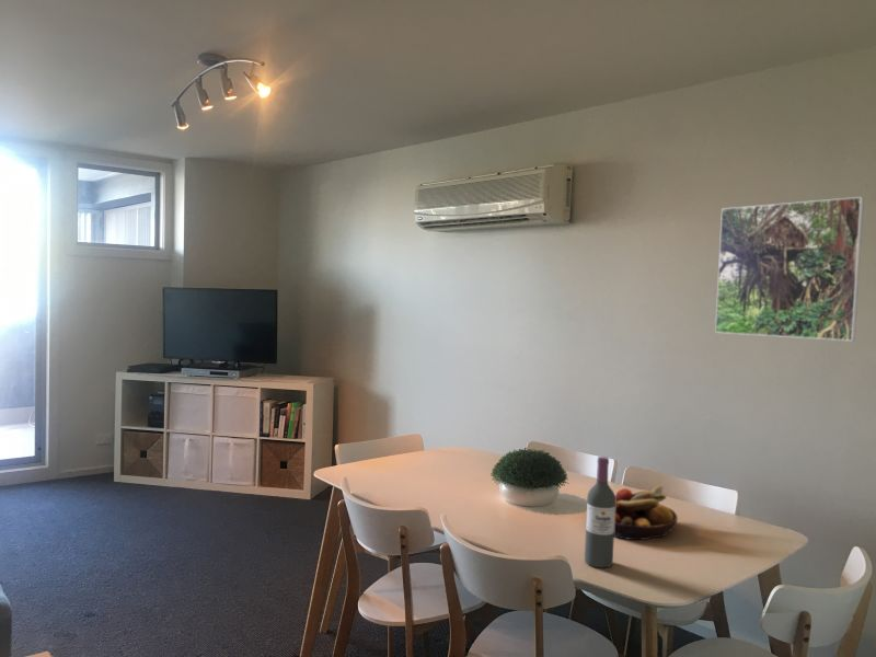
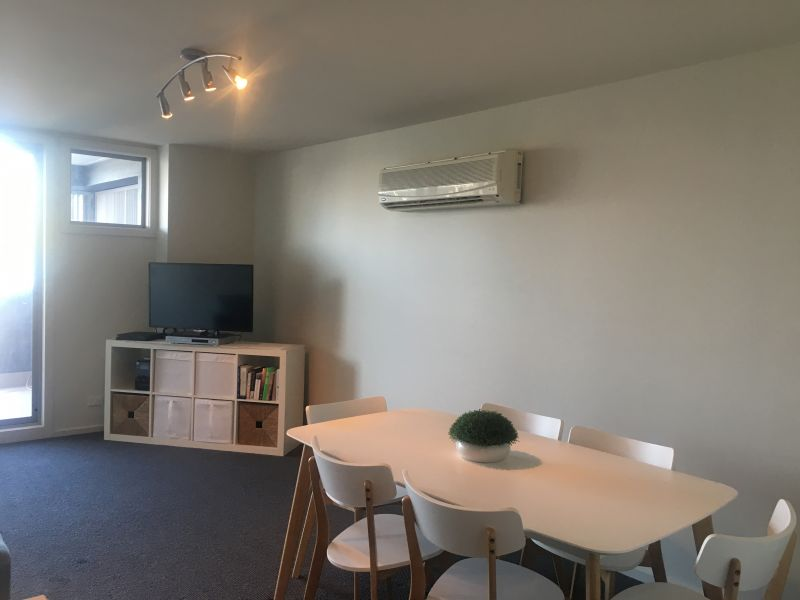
- fruit bowl (632, 507)
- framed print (783, 269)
- wine bottle (600, 510)
